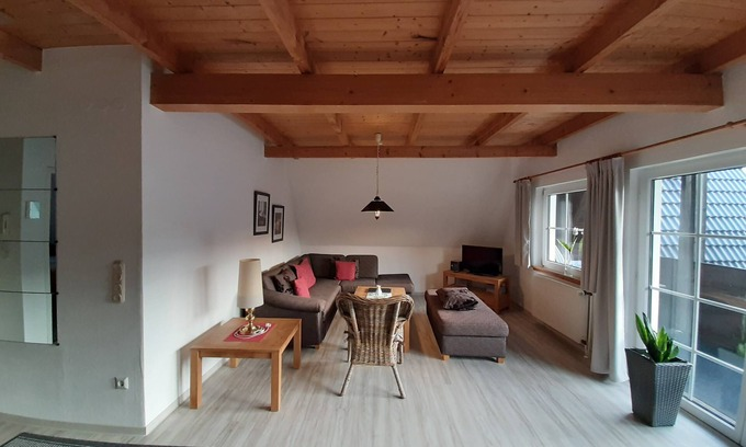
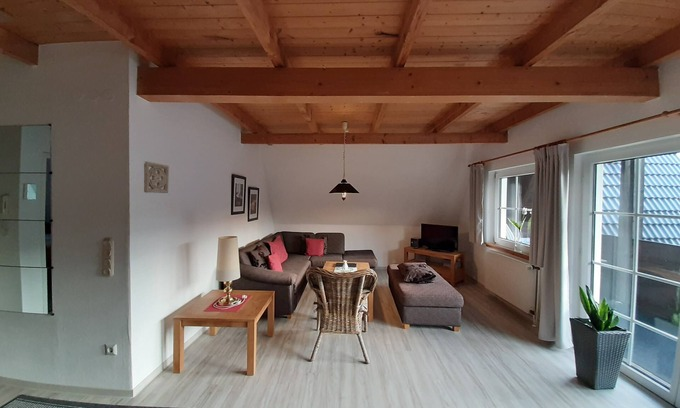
+ wall ornament (156, 178)
